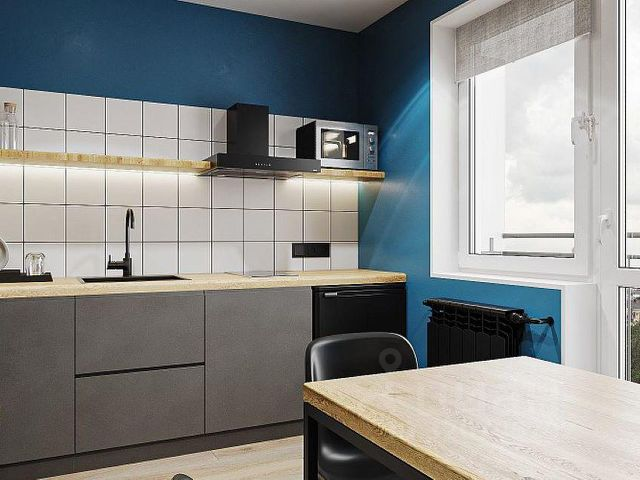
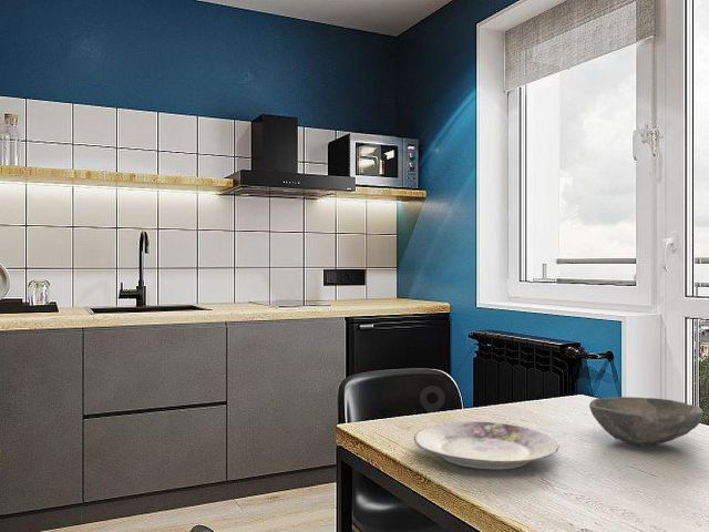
+ bowl (644, 423)
+ plate (484, 447)
